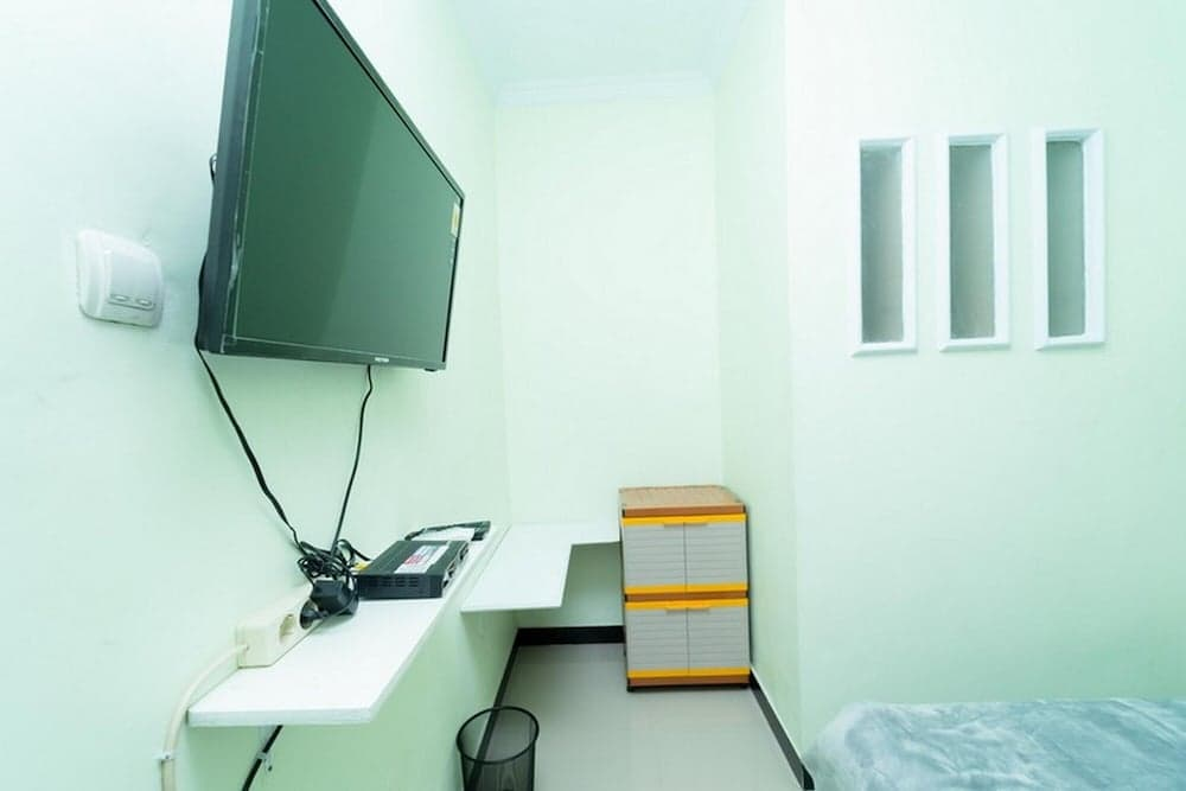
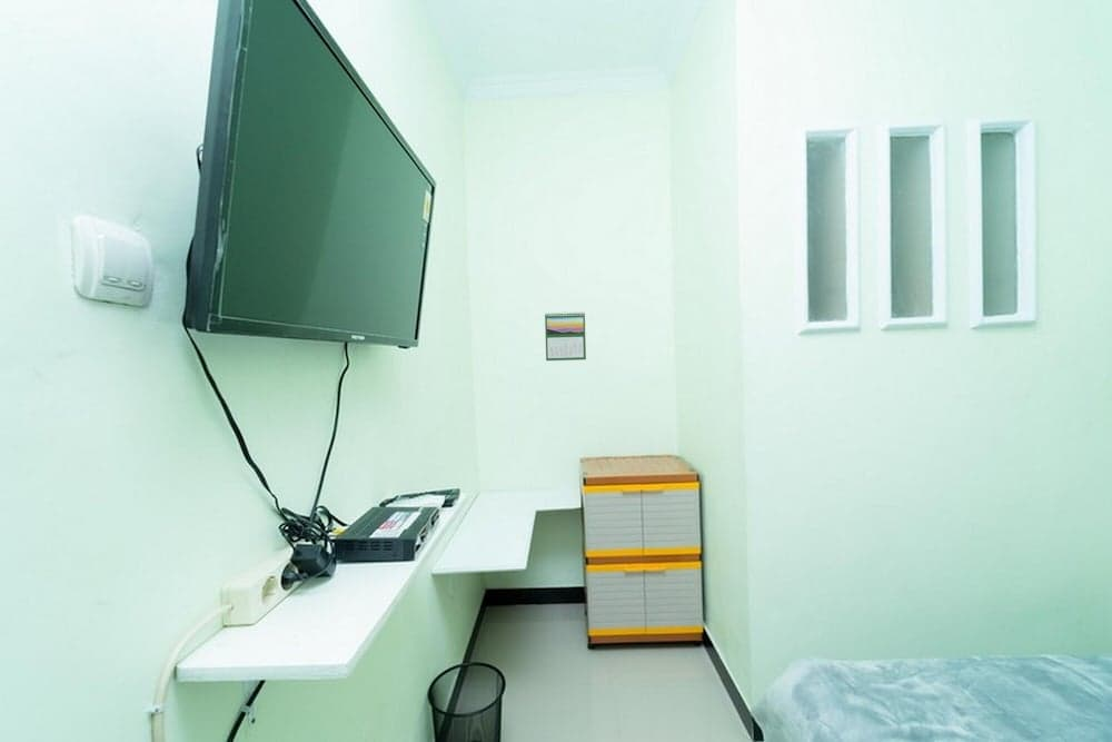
+ calendar (565, 336)
